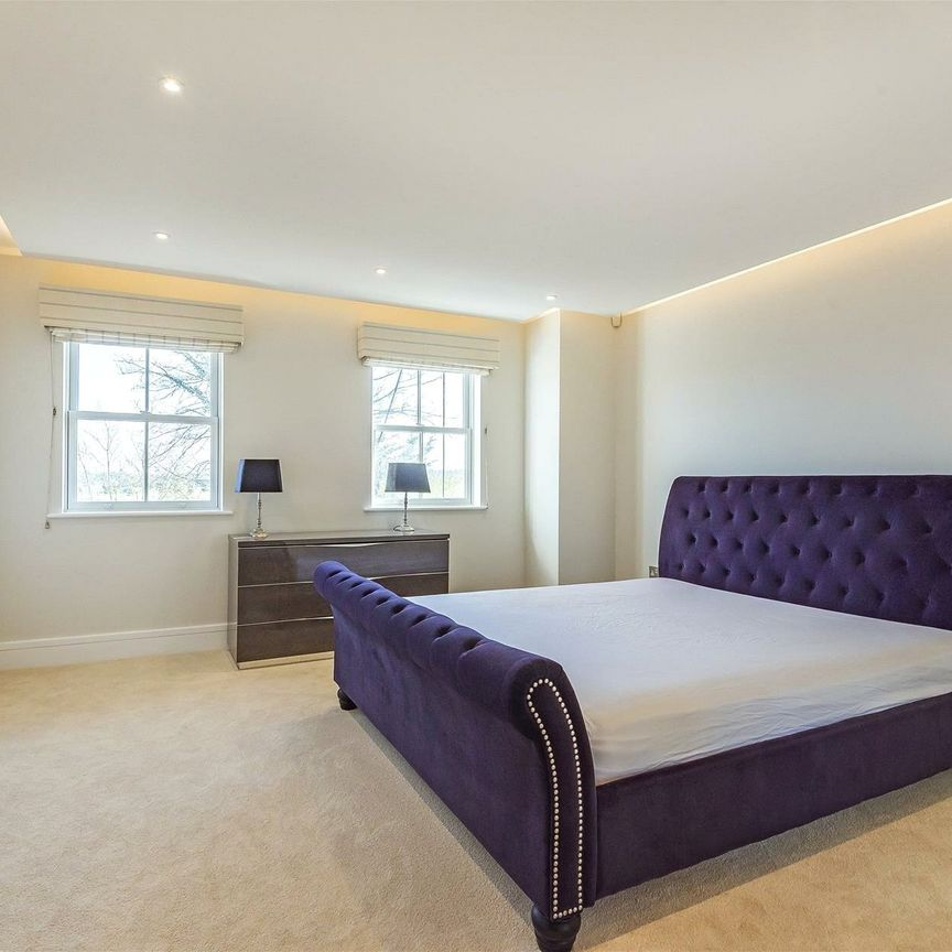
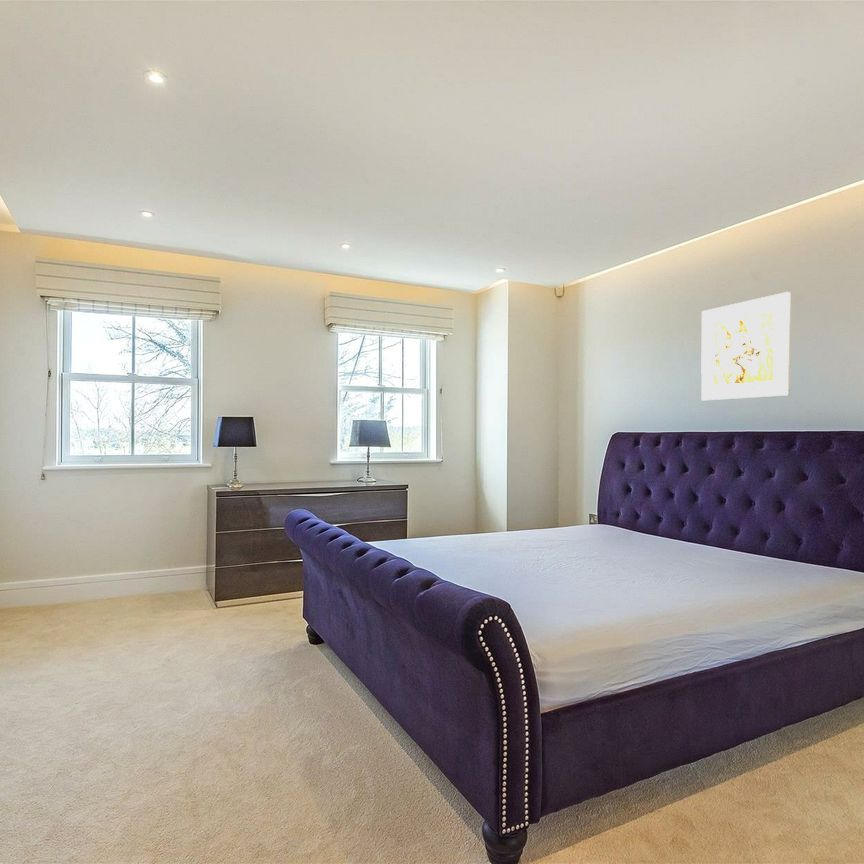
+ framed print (742, 350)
